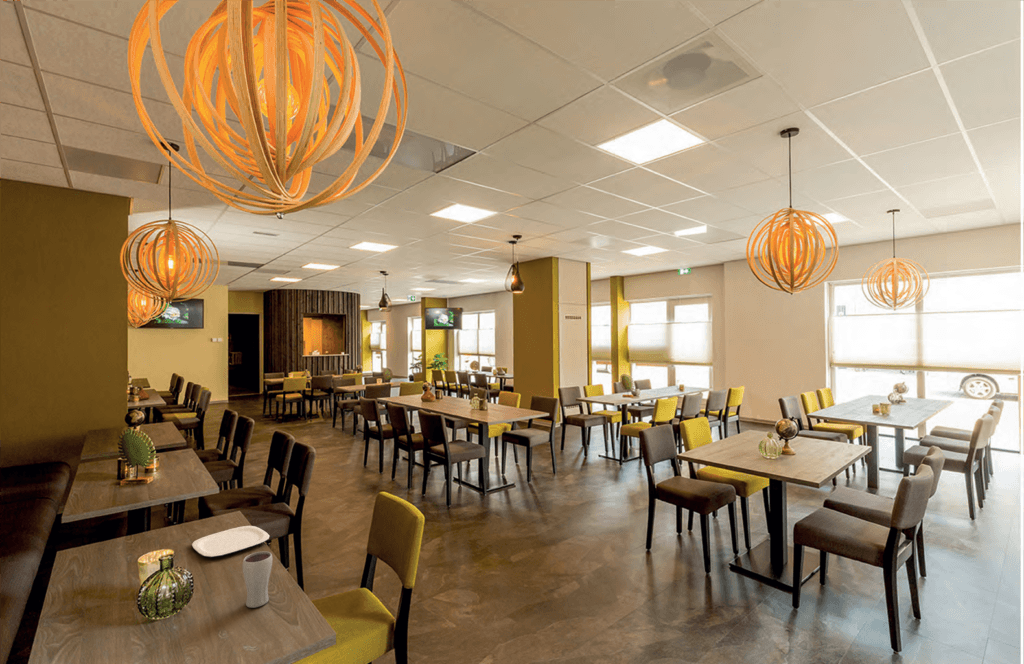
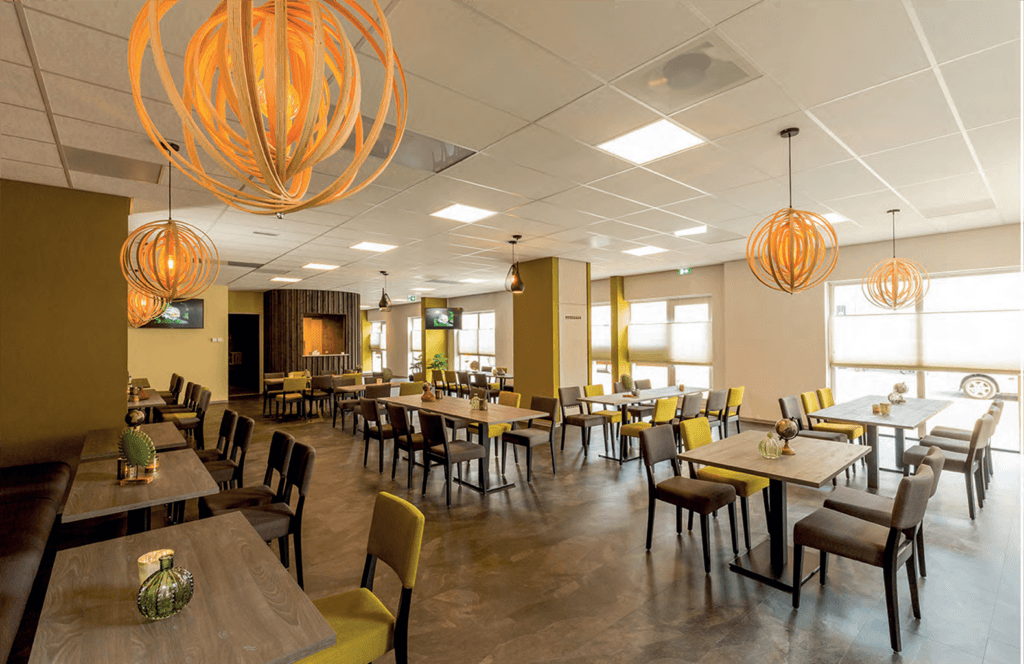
- plate (231, 541)
- drinking glass (257, 579)
